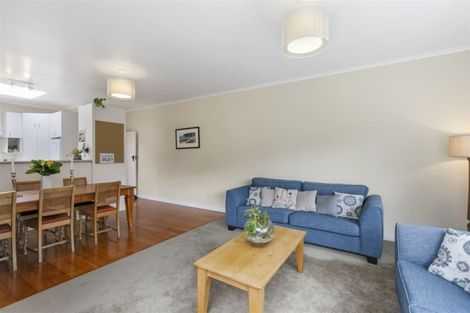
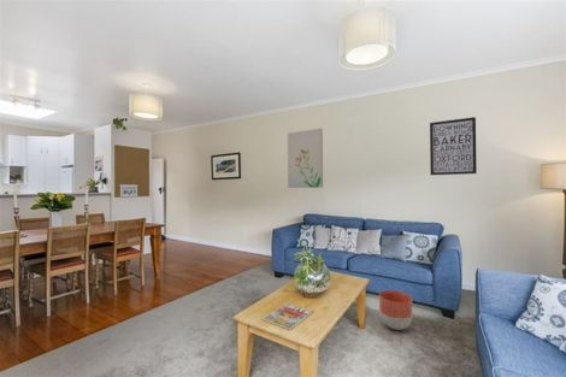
+ planter (395, 311)
+ magazine (288, 314)
+ wall art (303, 159)
+ wall art (452, 147)
